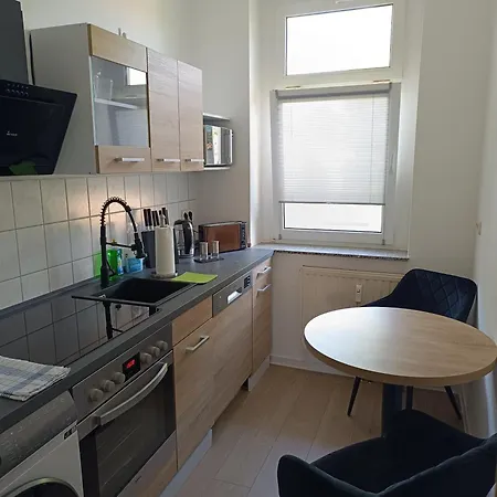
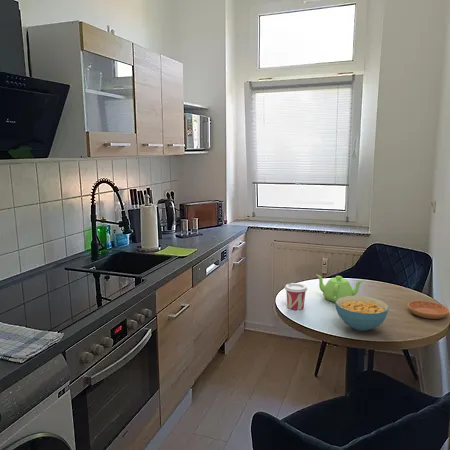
+ cup (295, 296)
+ saucer (427, 310)
+ teapot (338, 287)
+ cereal bowl (361, 315)
